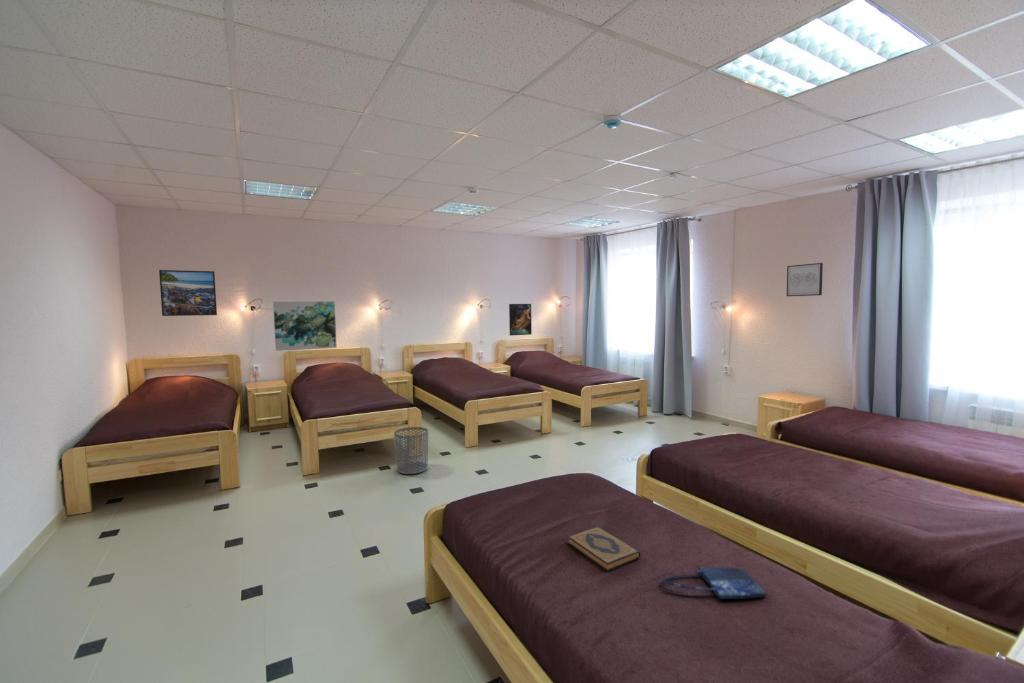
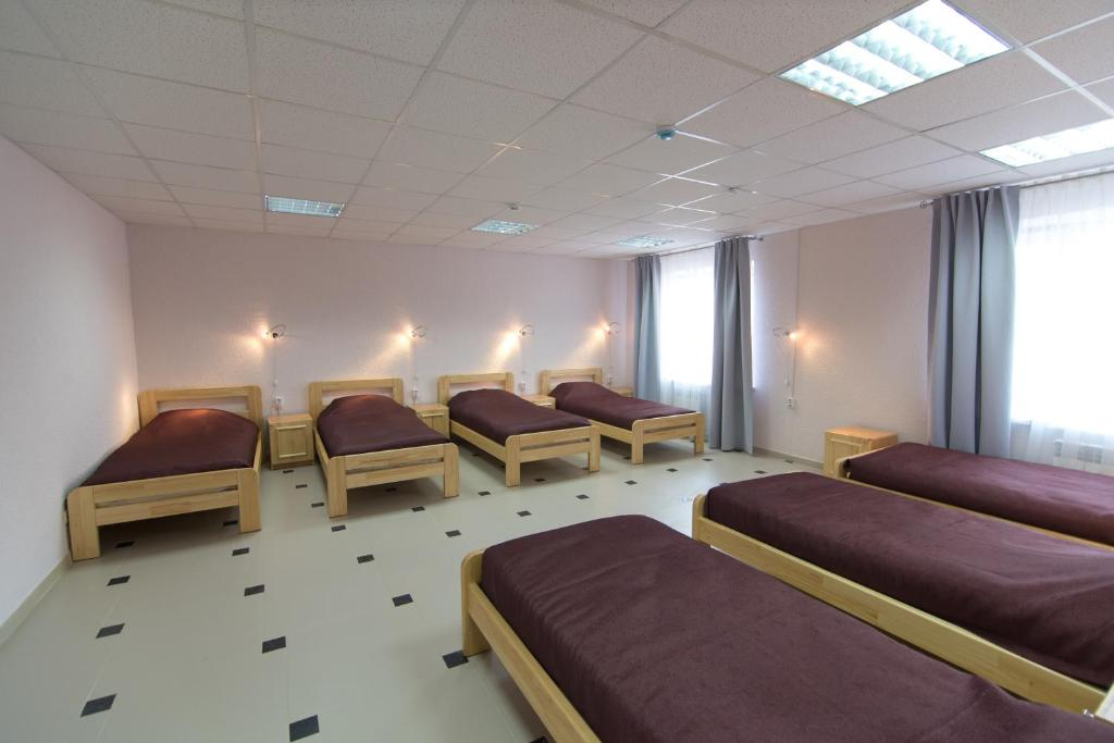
- waste bin (411, 449)
- wall art (305, 325)
- hardback book (602, 546)
- shopping bag (708, 580)
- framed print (188, 293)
- wall art (804, 280)
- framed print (520, 319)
